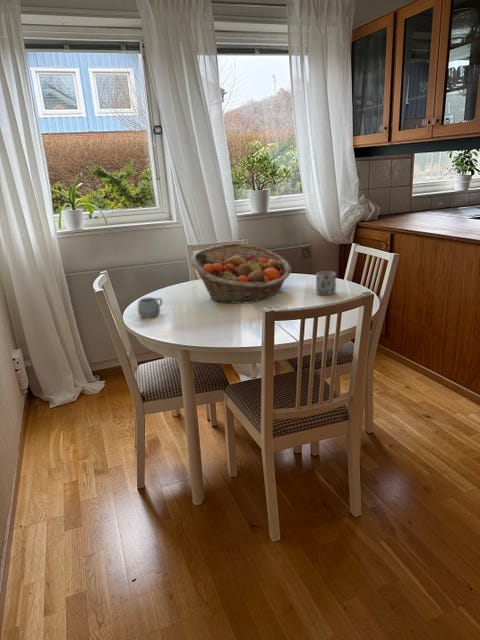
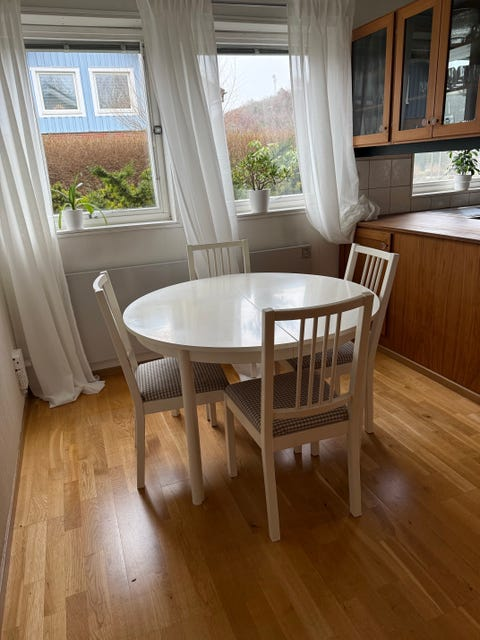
- mug (151, 306)
- mug (324, 284)
- fruit basket (242, 271)
